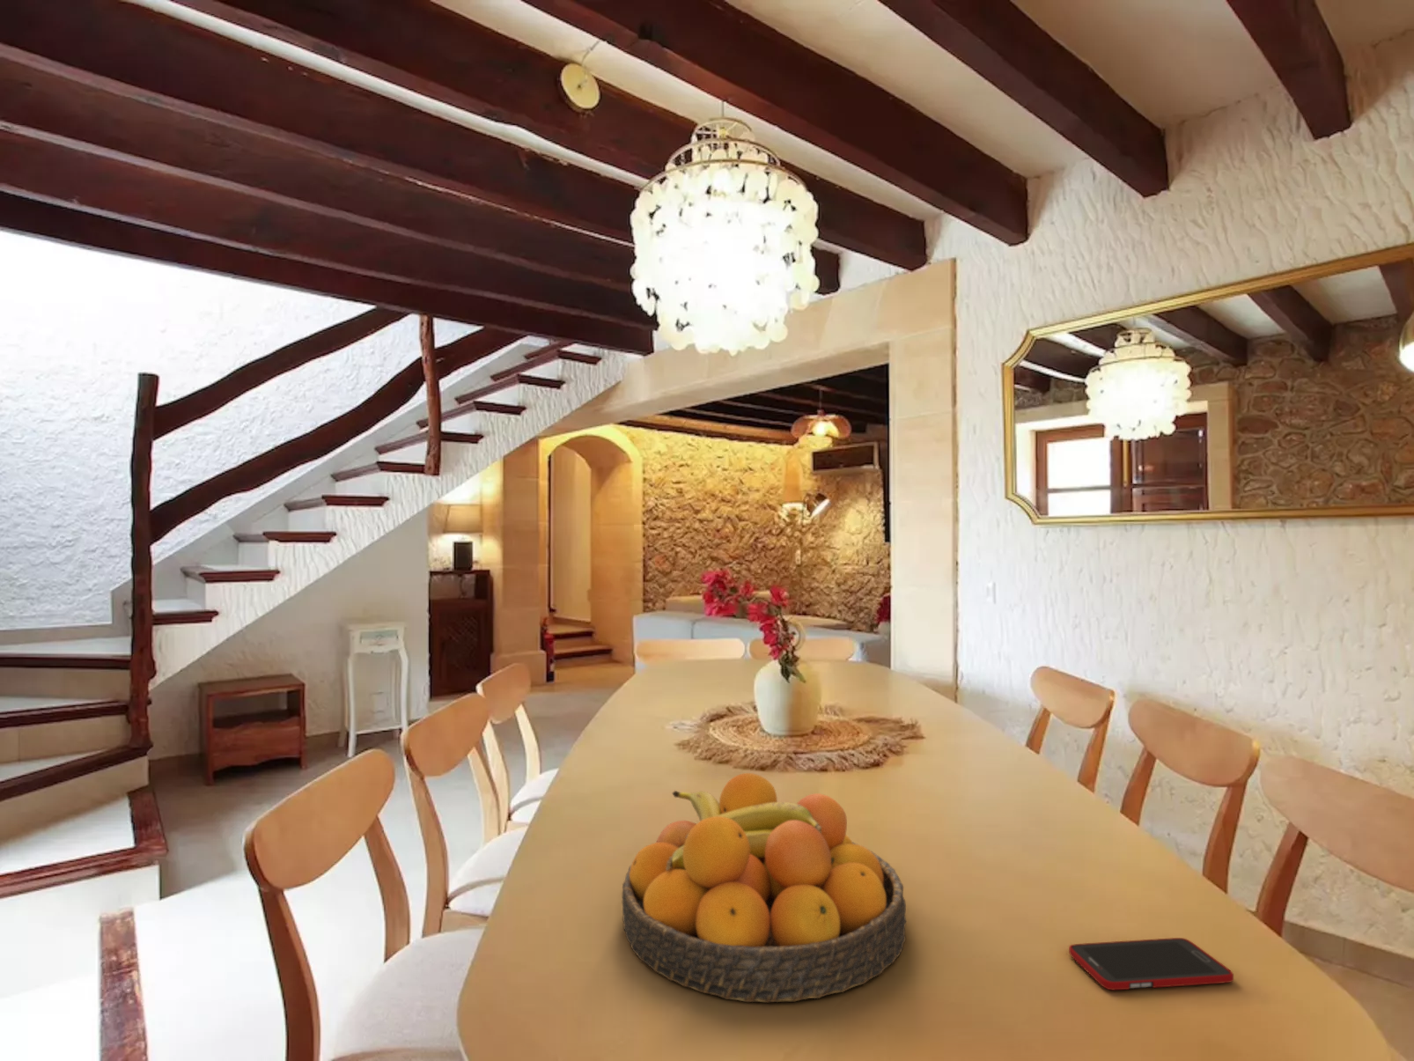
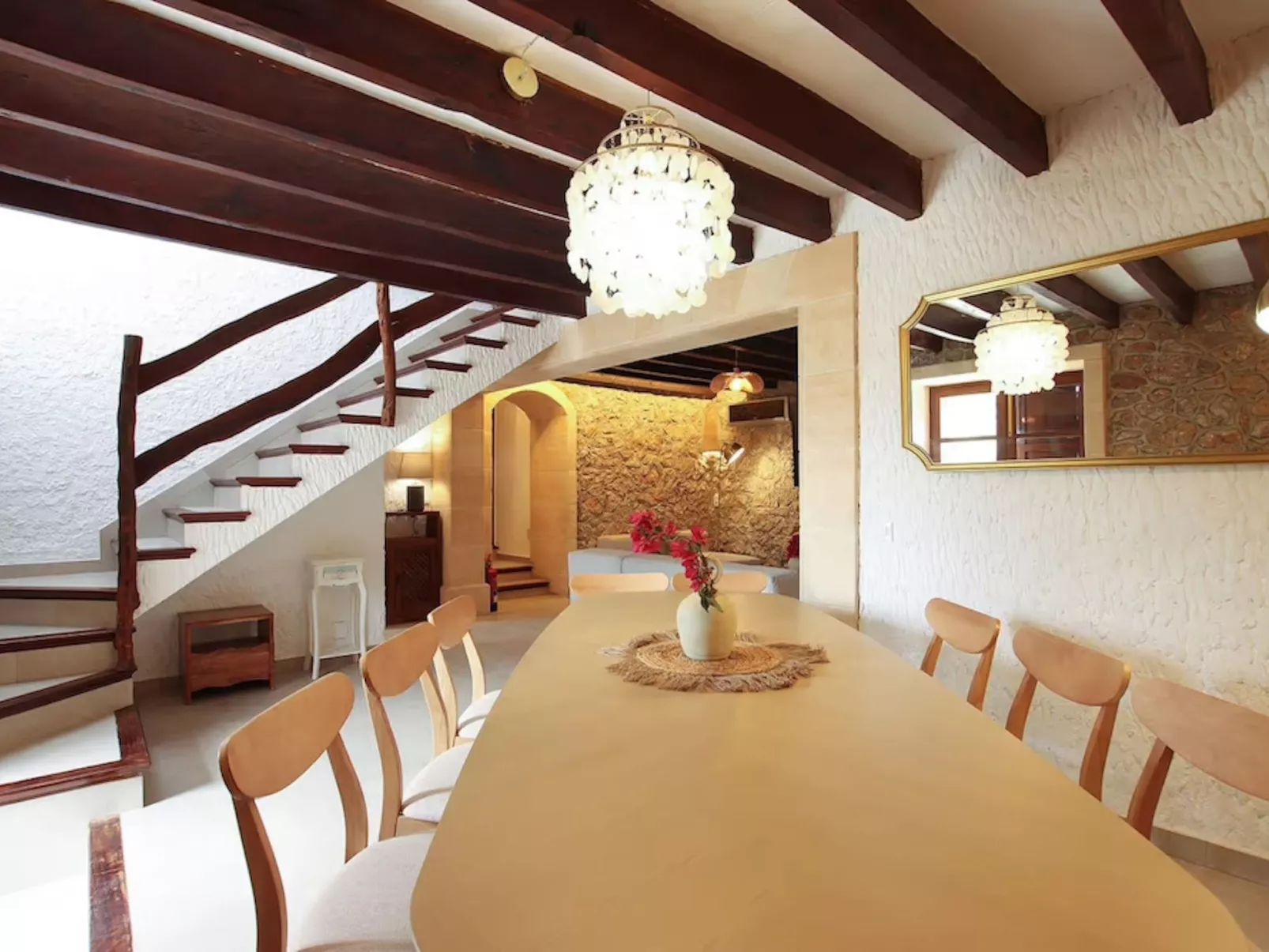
- fruit bowl (761, 858)
- cell phone (1148, 963)
